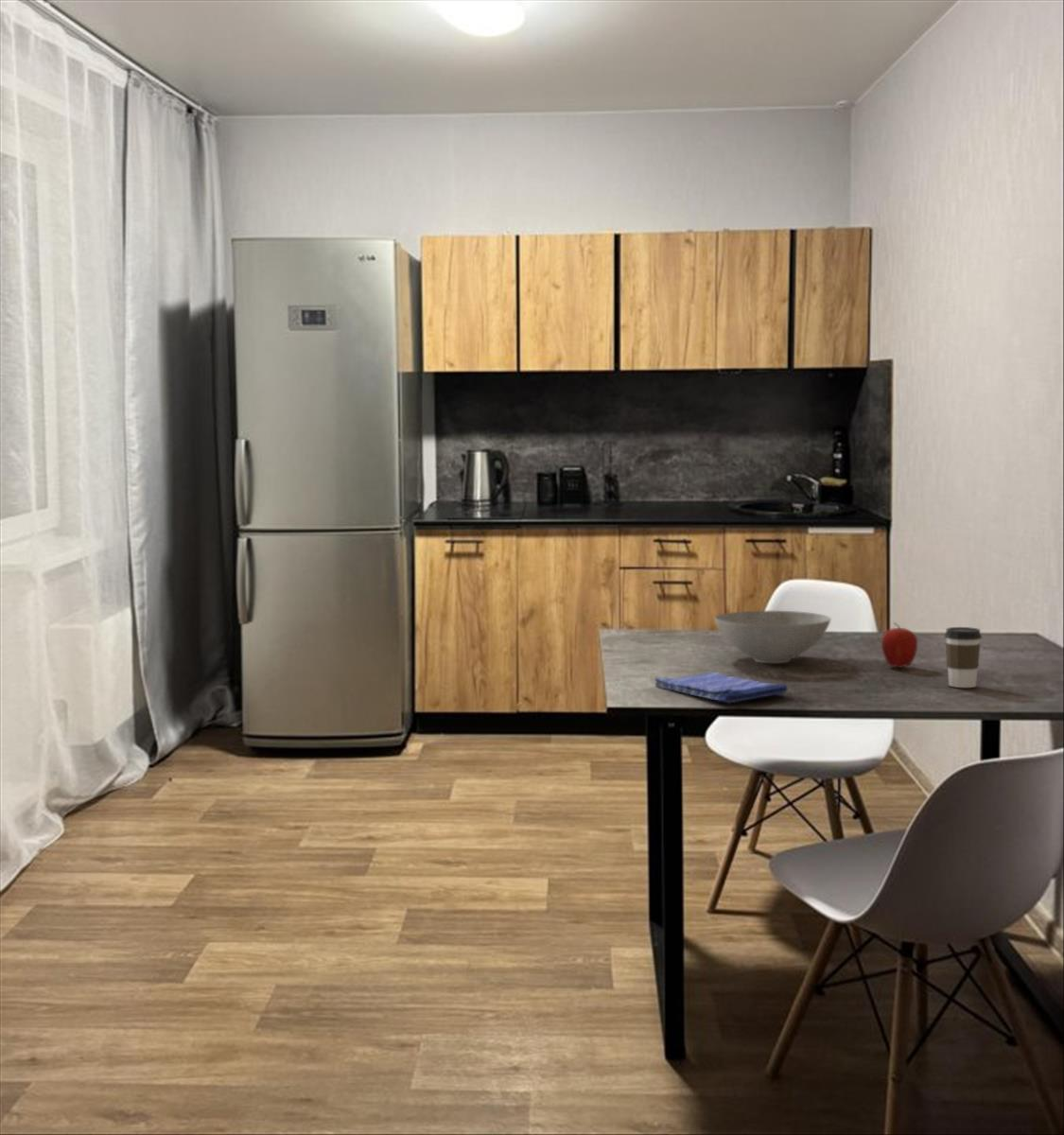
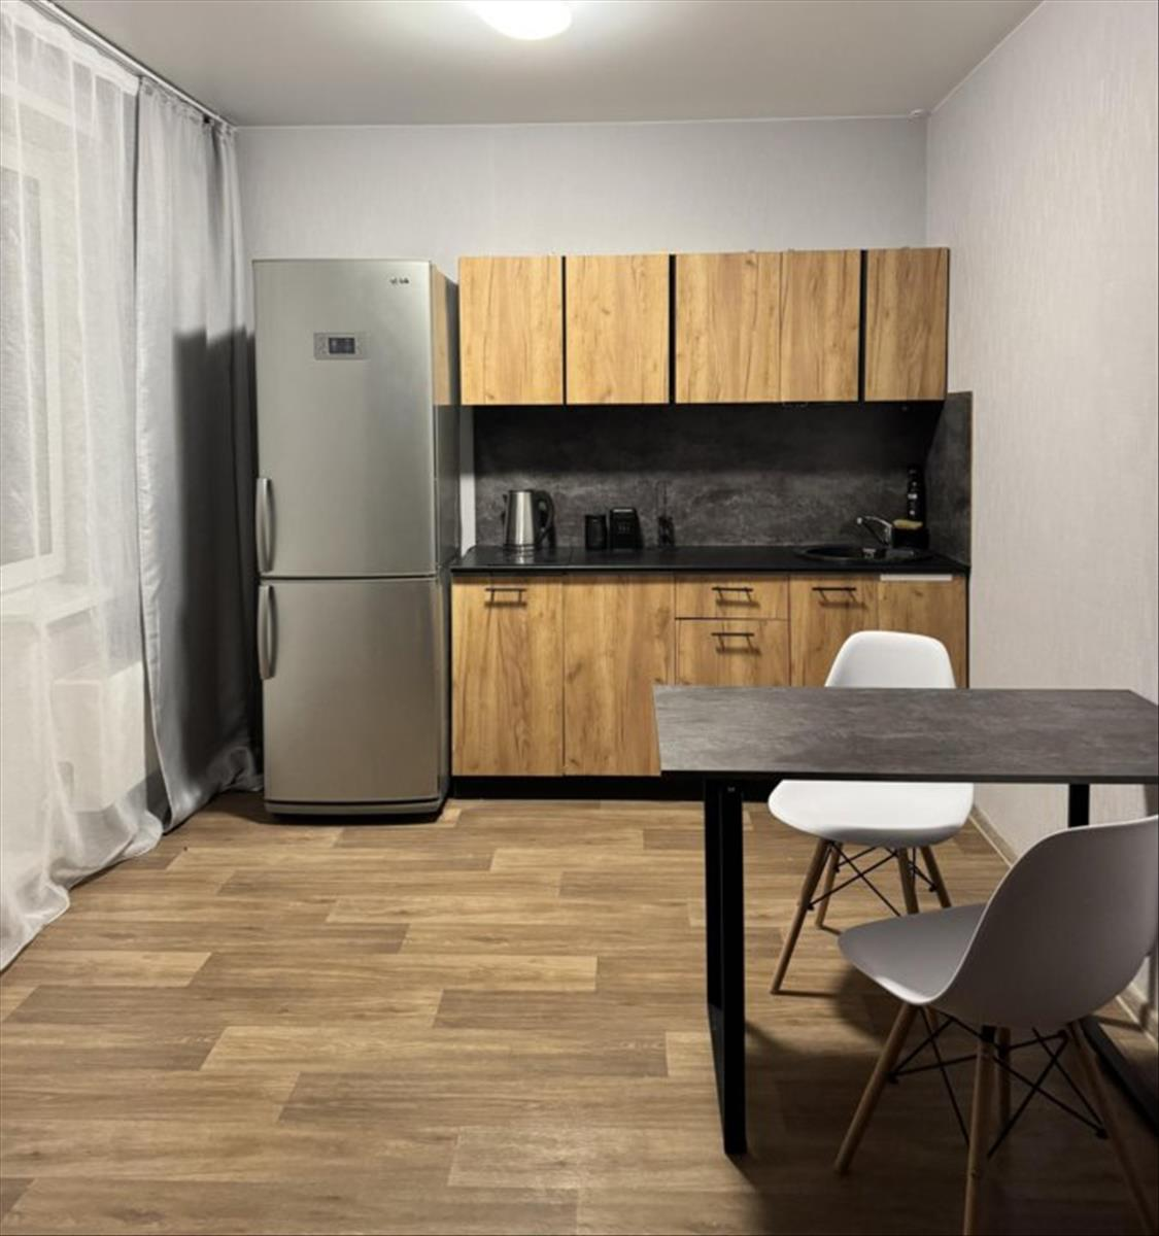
- dish towel (720, 684)
- coffee cup (962, 657)
- bowl (772, 638)
- fruit (898, 645)
